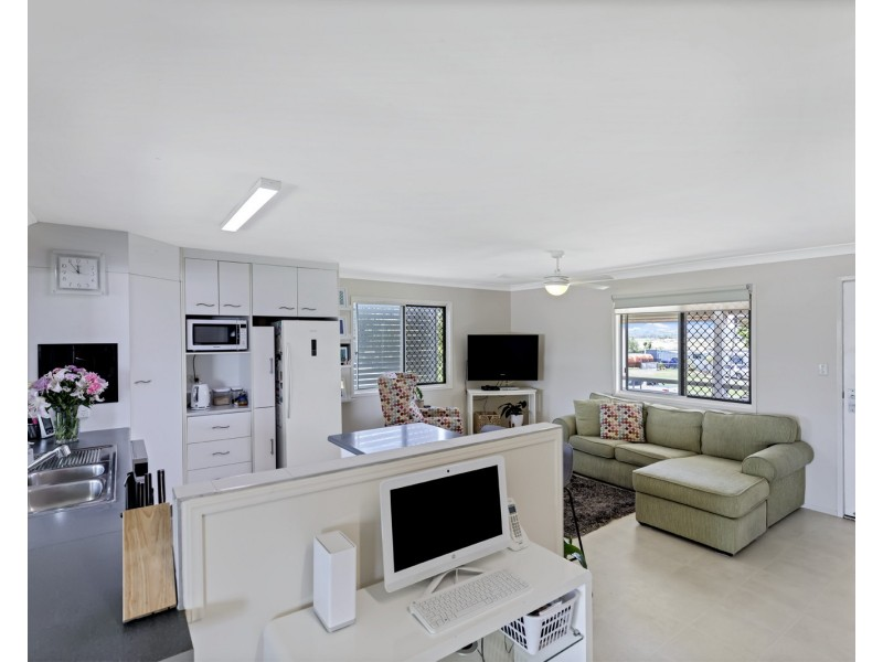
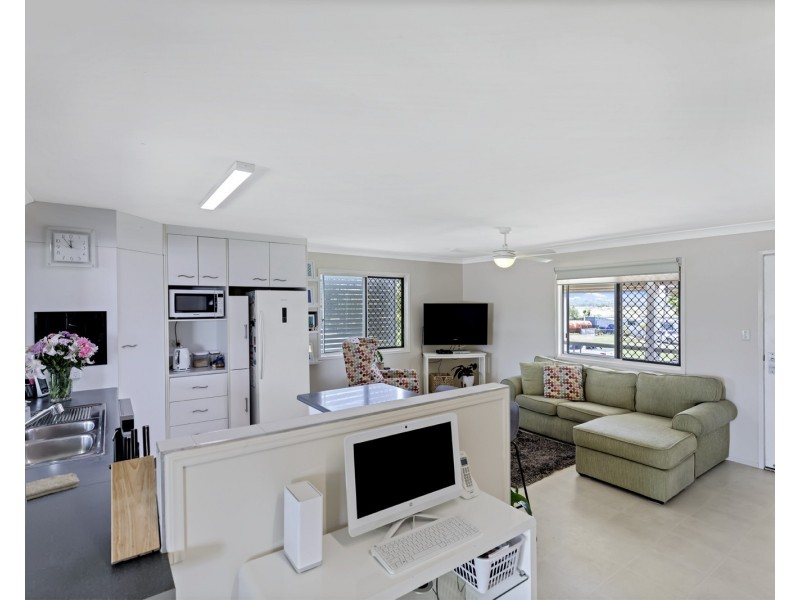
+ washcloth (48, 485)
